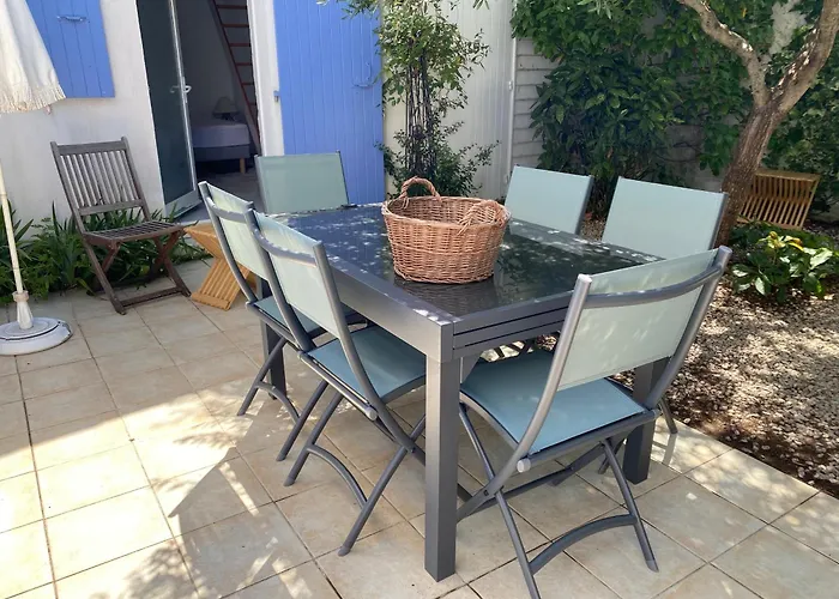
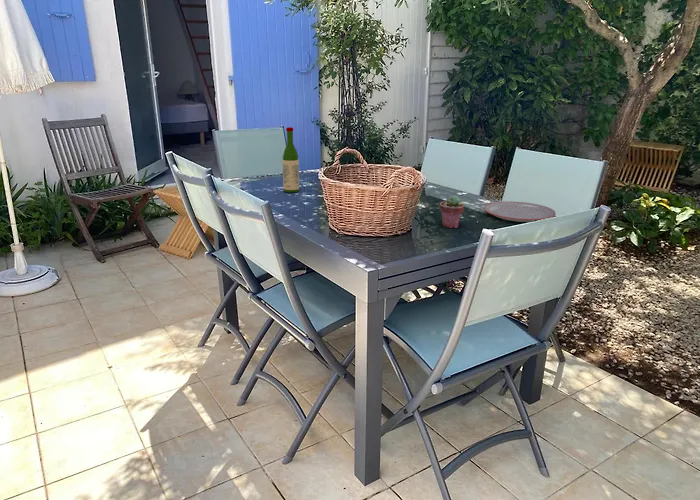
+ wine bottle (290, 159)
+ plate (518, 212)
+ potted succulent (451, 210)
